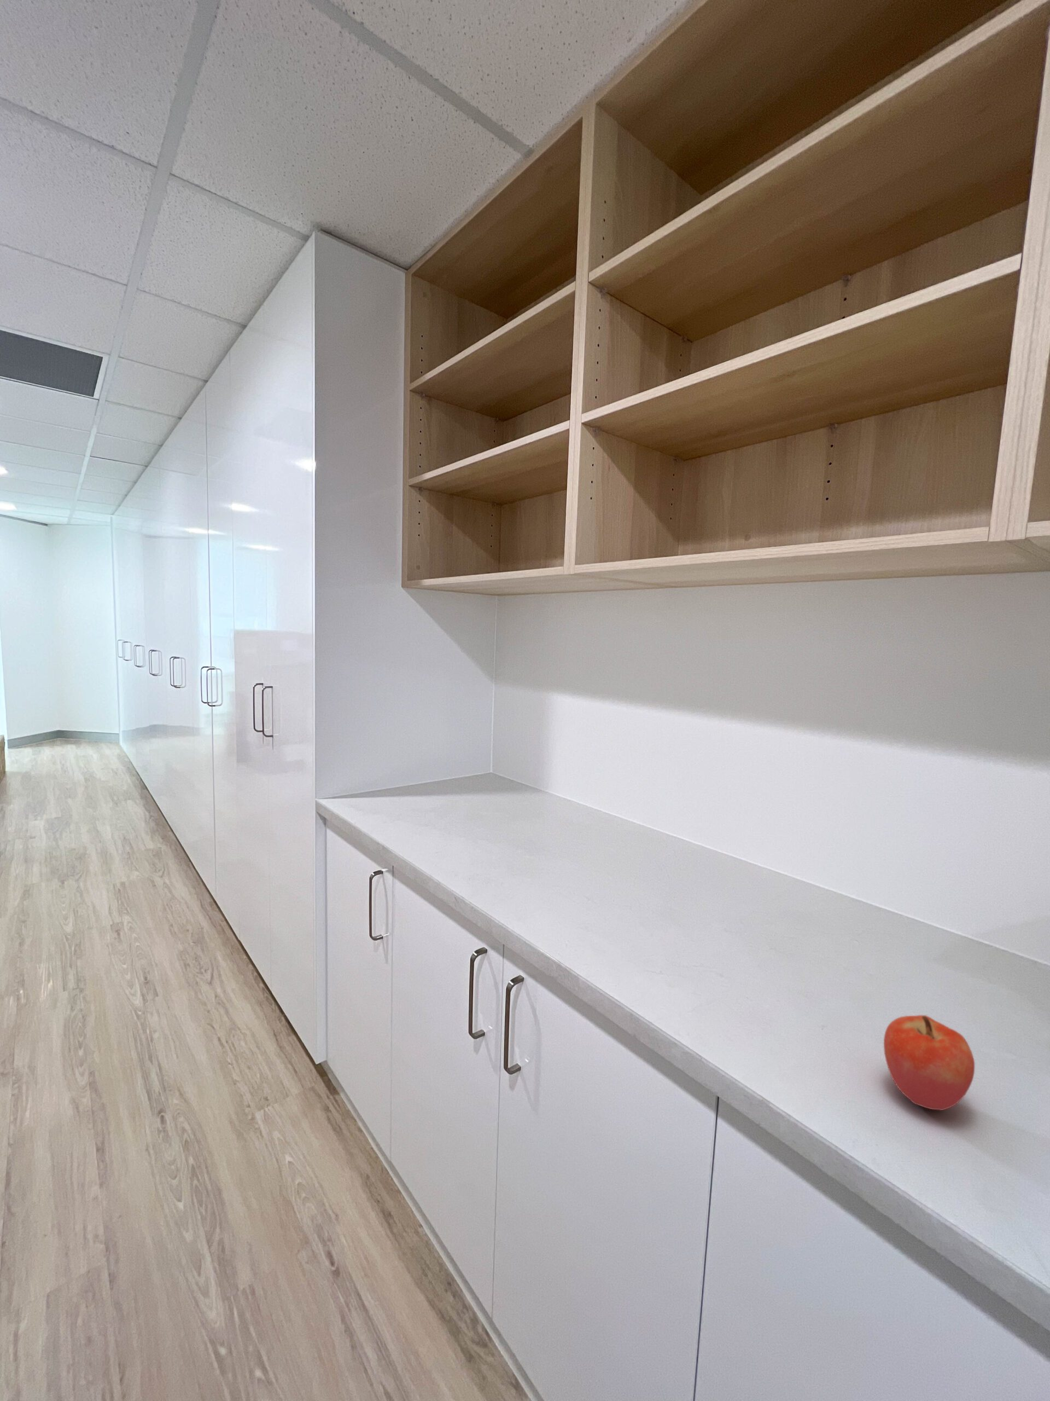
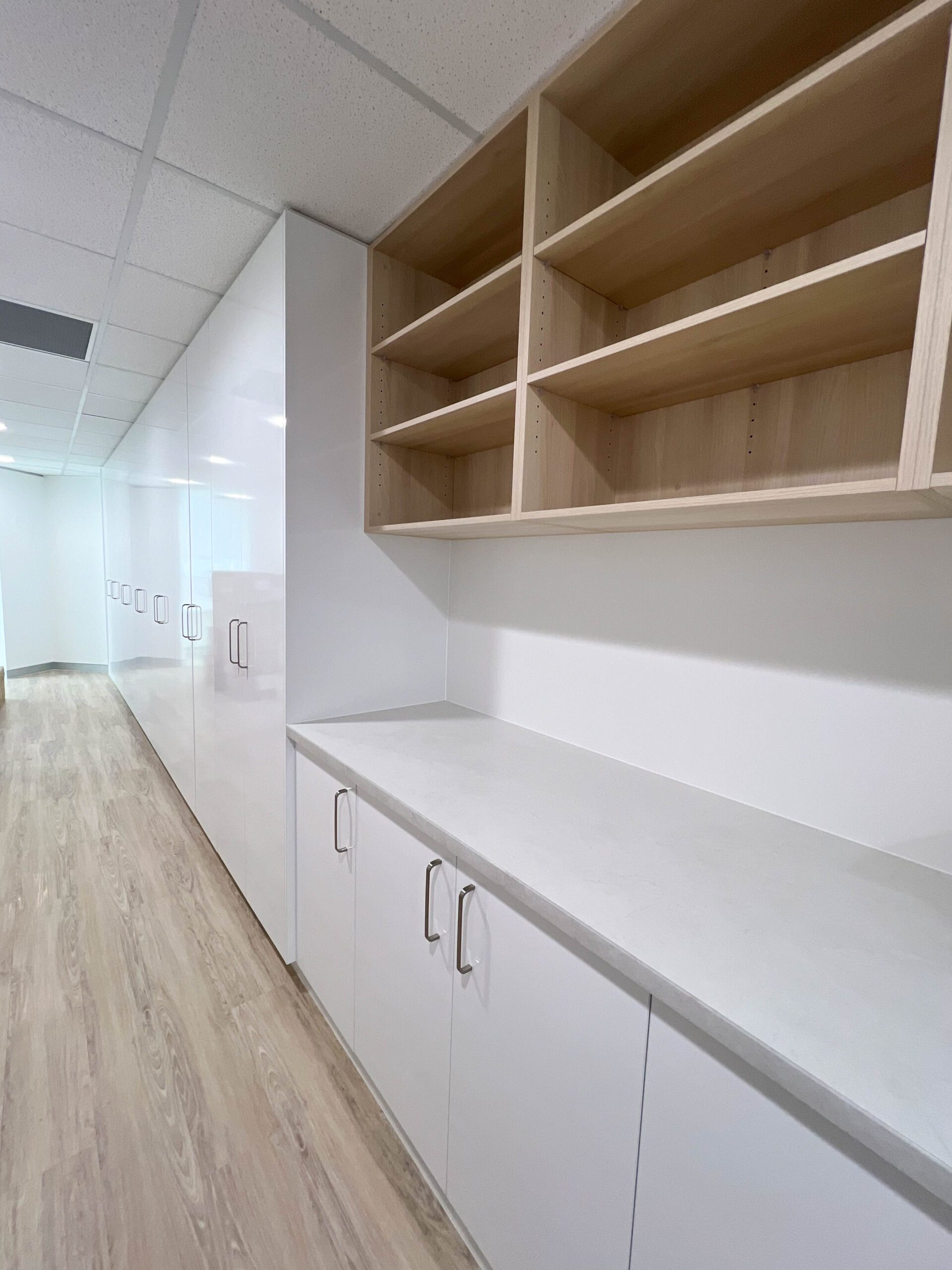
- apple (926, 1057)
